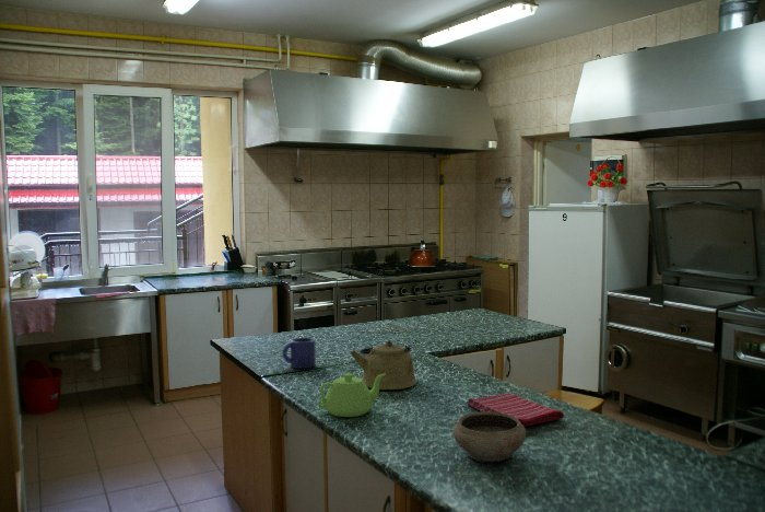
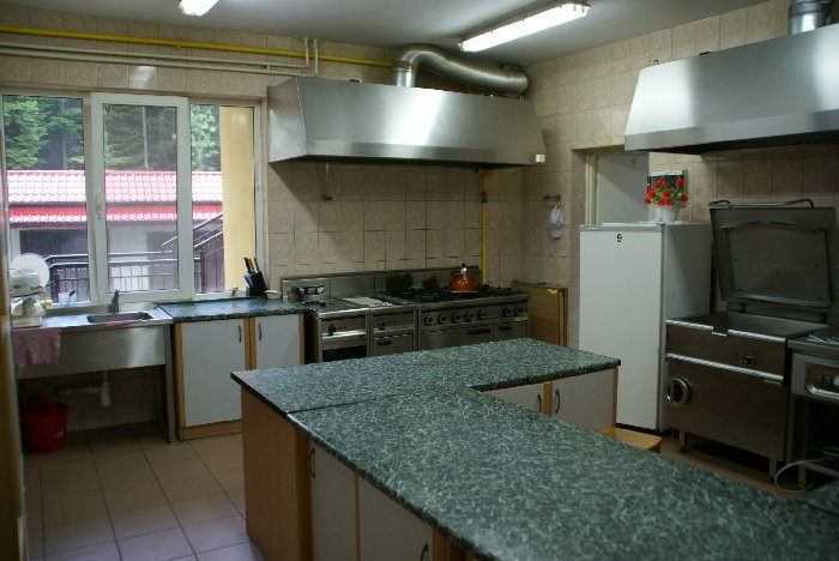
- ceramic bowl (489, 438)
- mug (298, 352)
- dish towel (514, 408)
- kettle (382, 361)
- teapot (352, 392)
